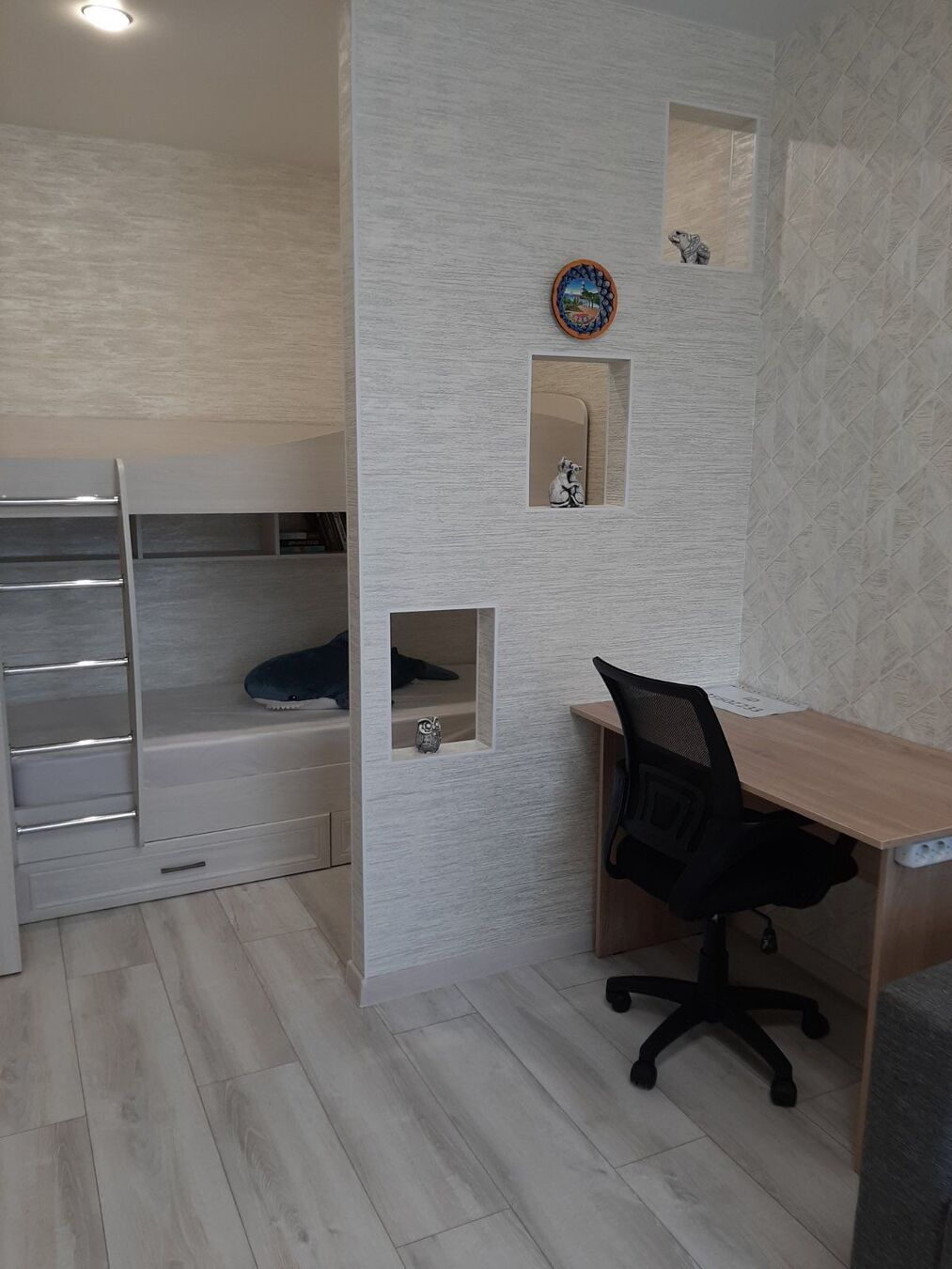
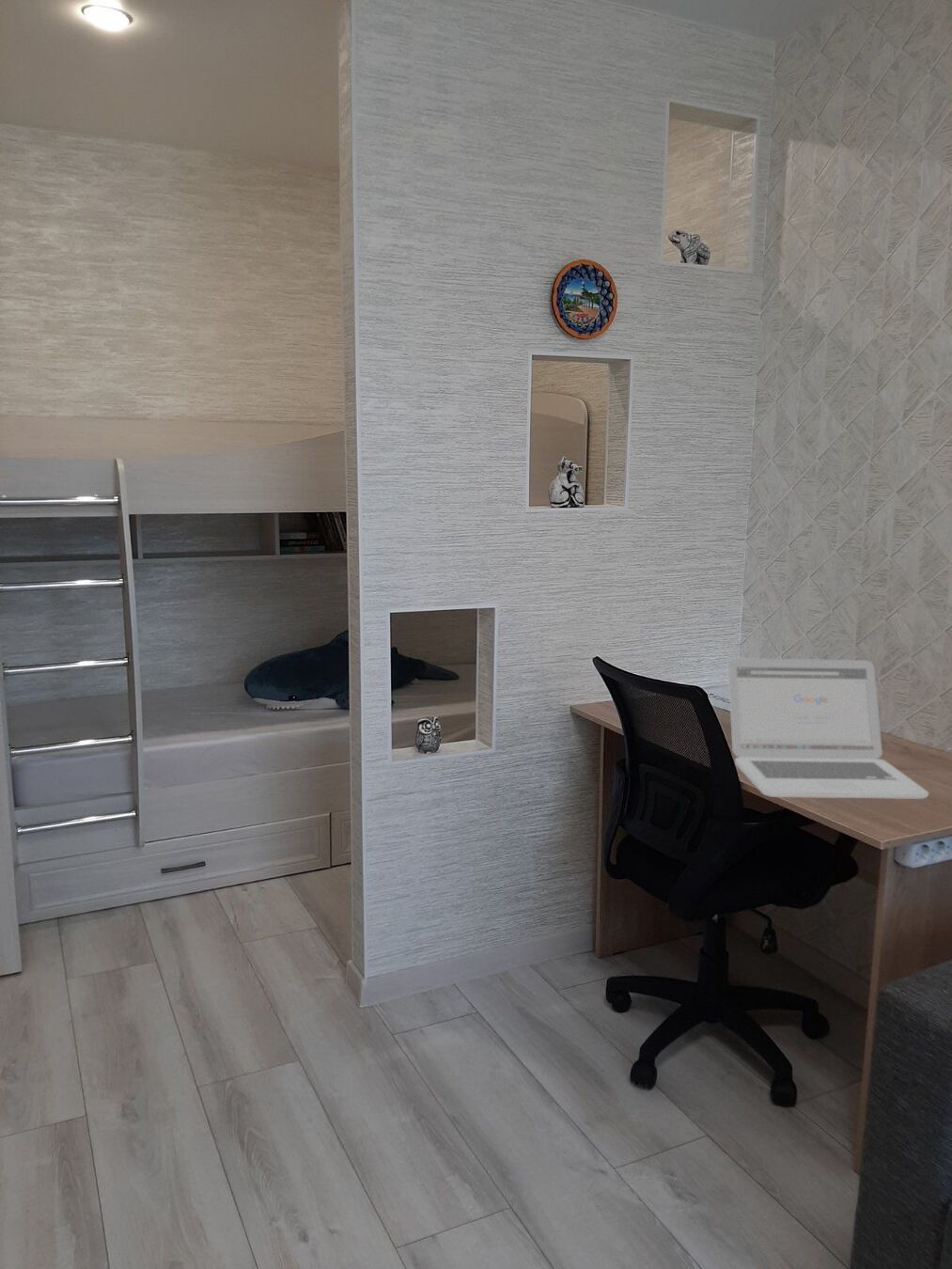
+ laptop (822, 725)
